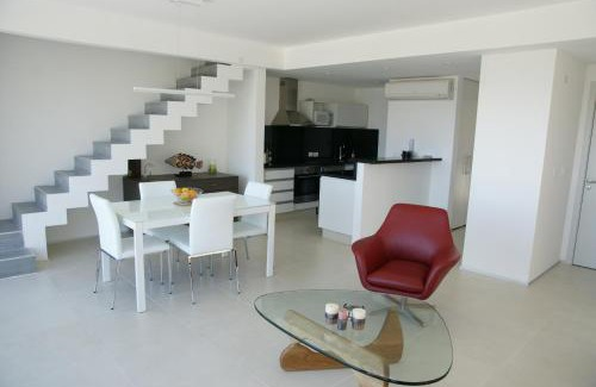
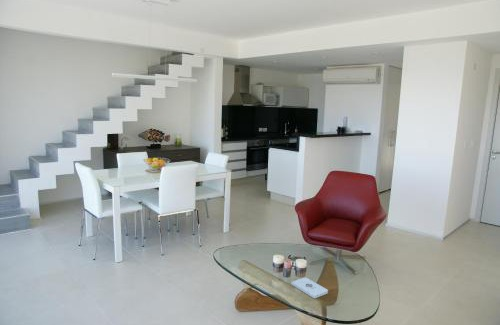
+ notepad (309, 287)
